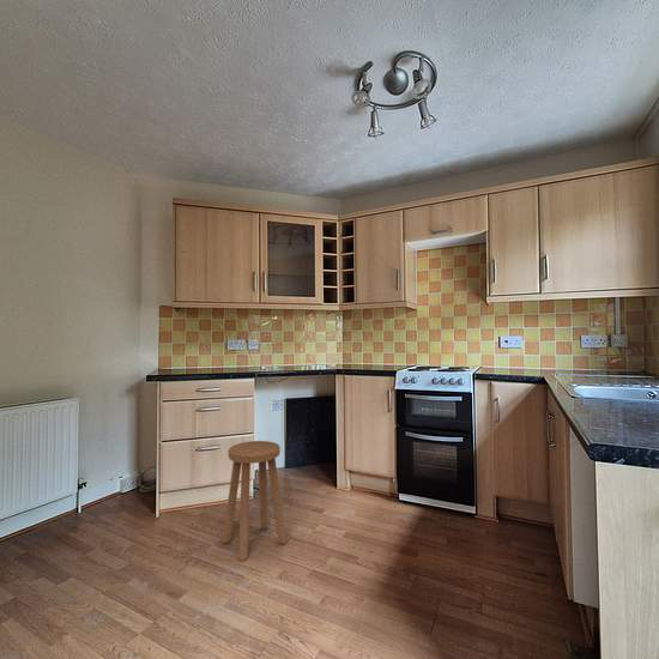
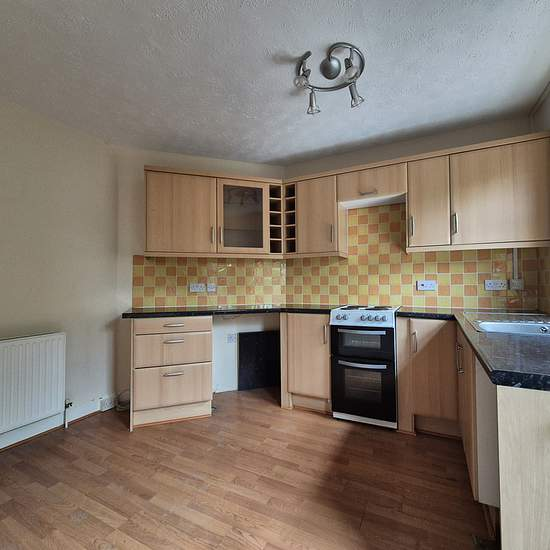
- stool (248, 495)
